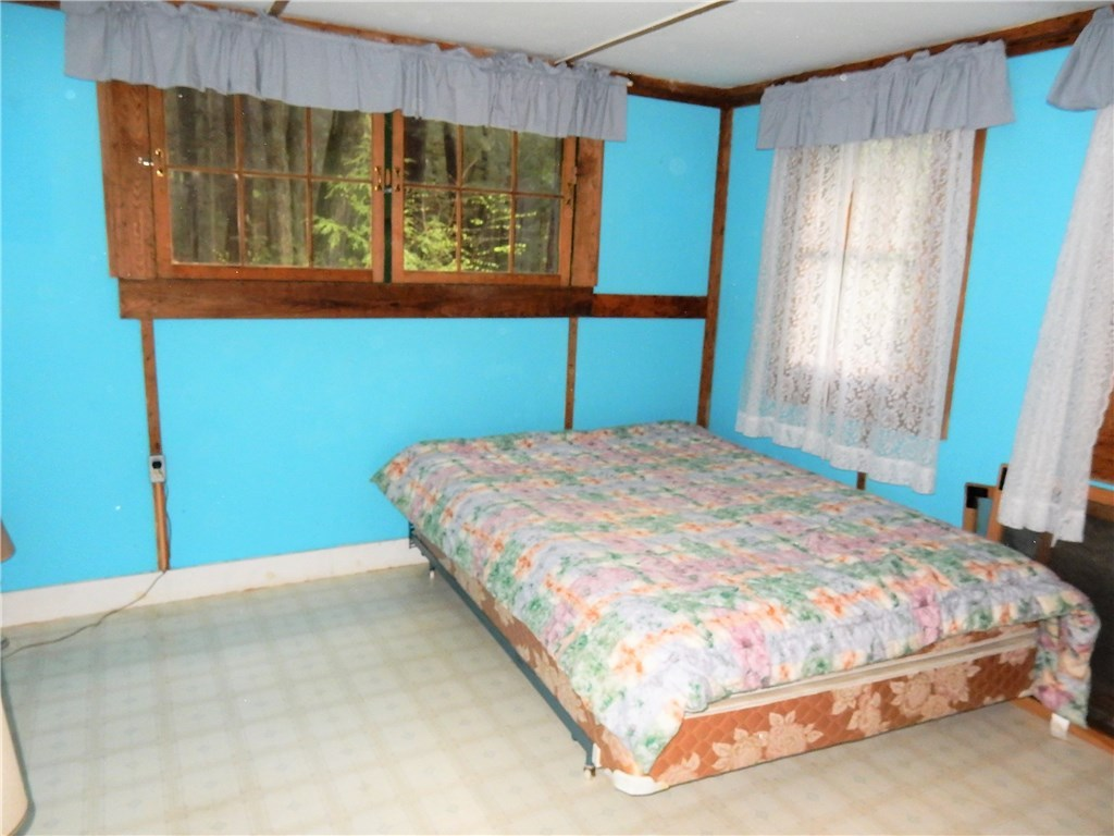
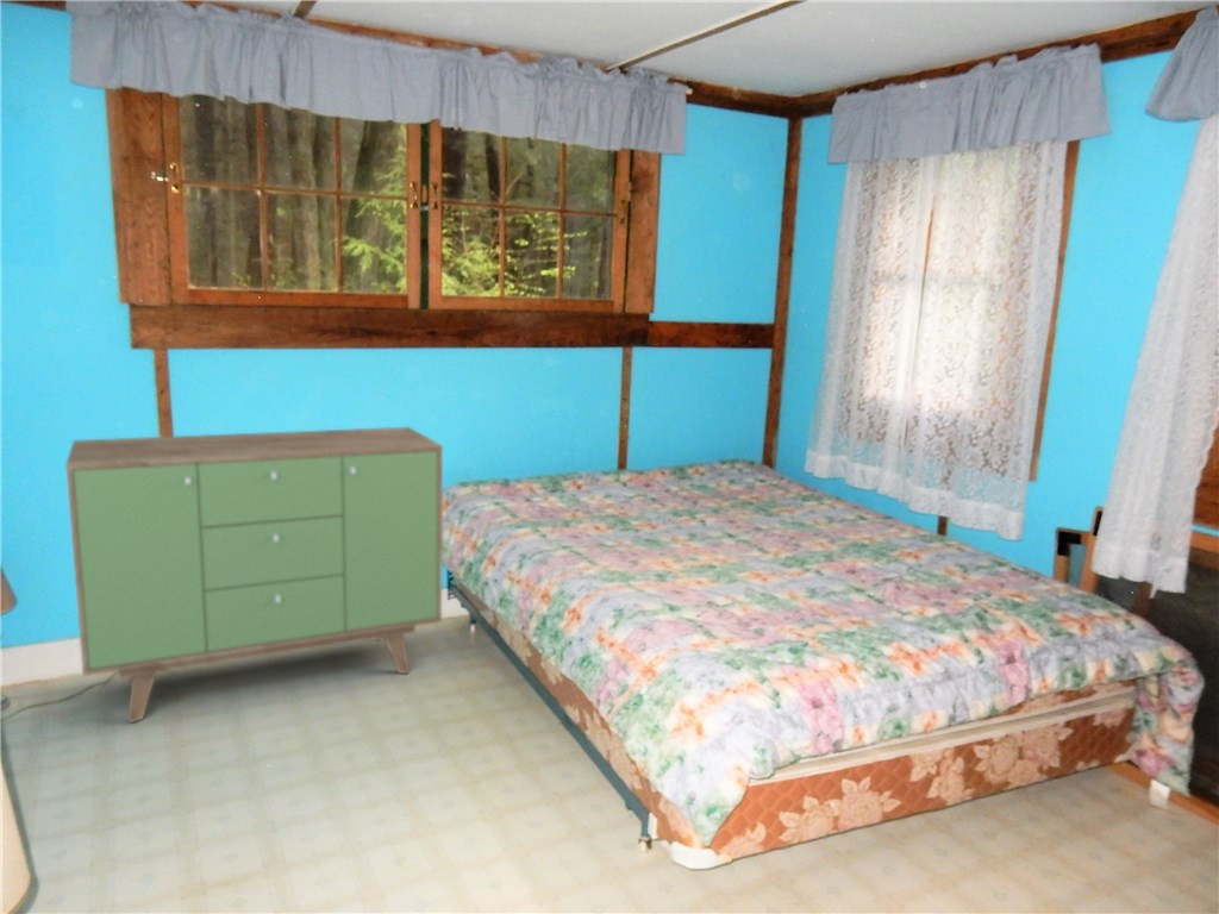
+ sideboard (268, 562)
